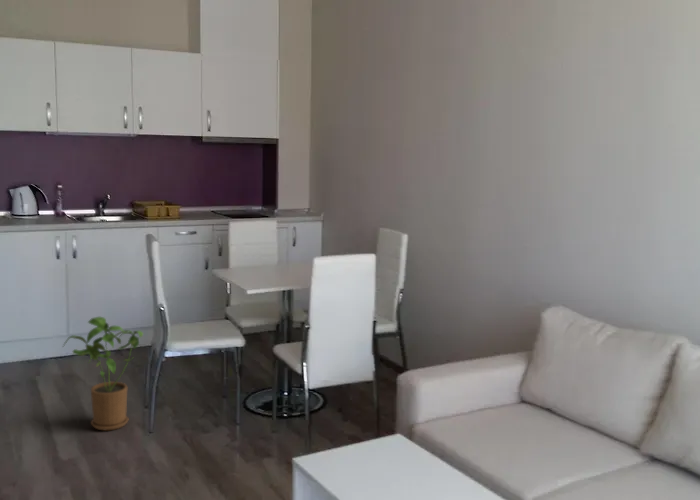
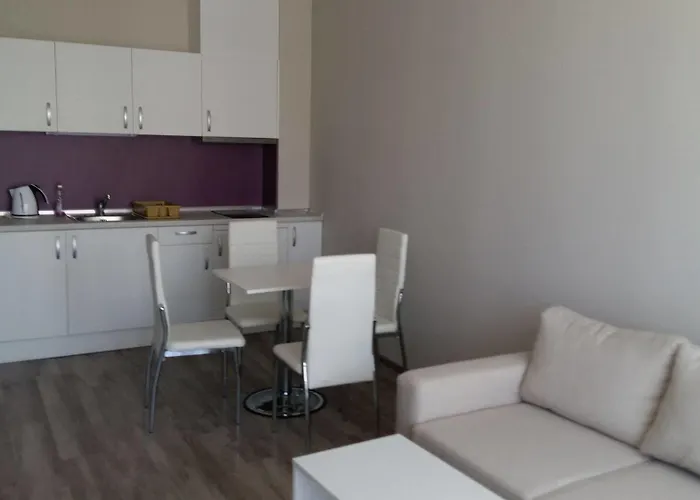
- house plant (102, 370)
